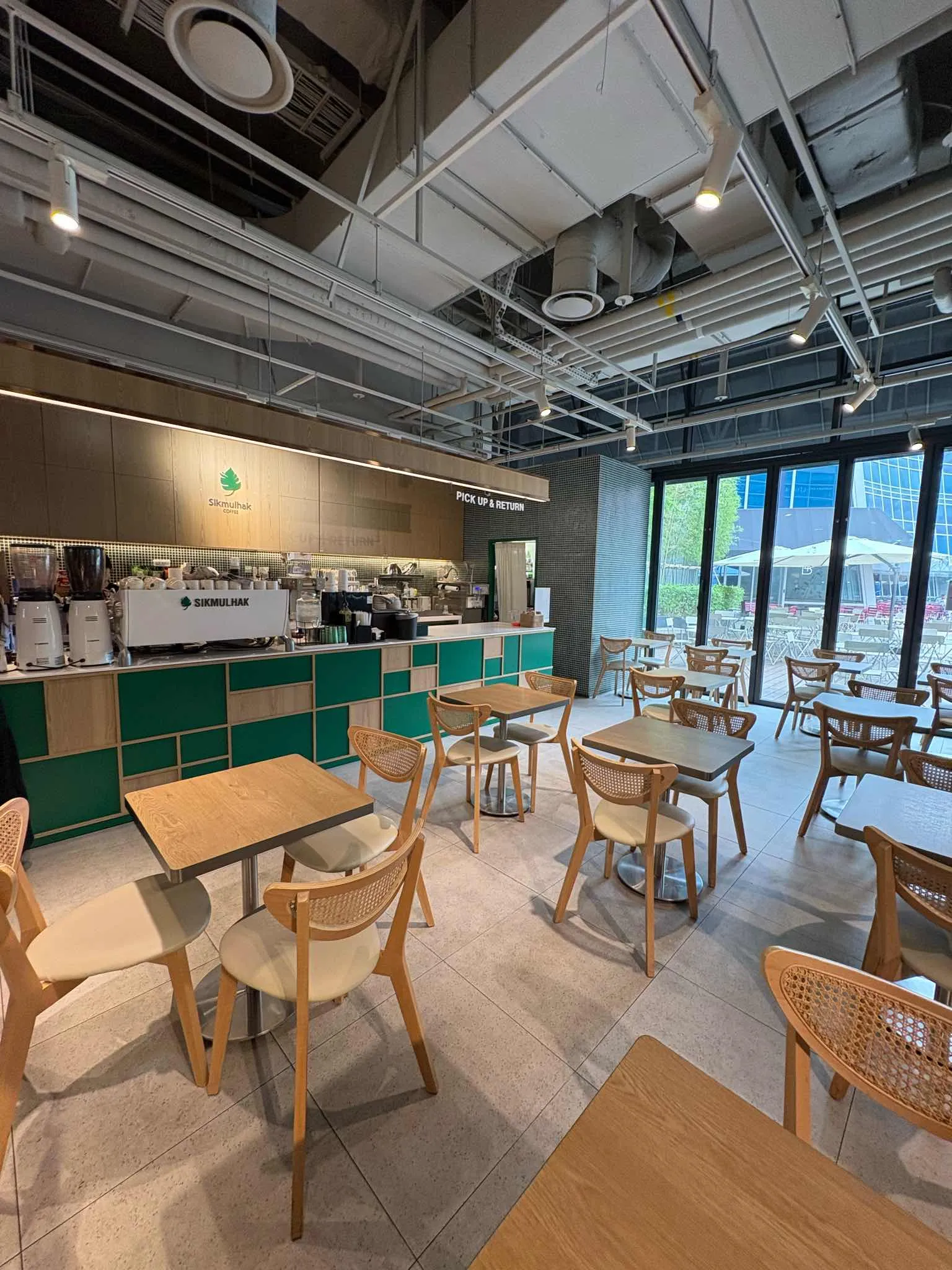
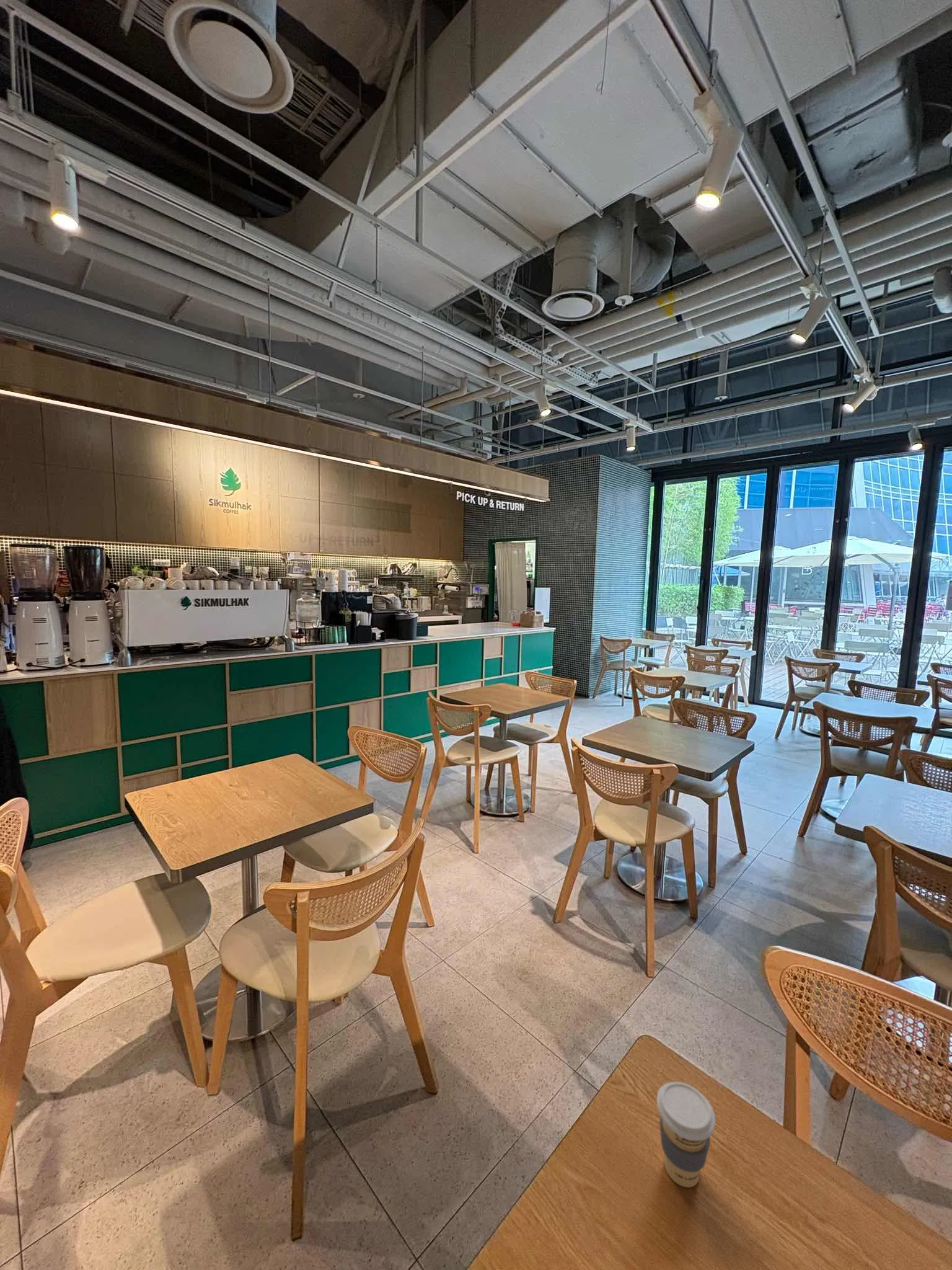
+ coffee cup (683, 1136)
